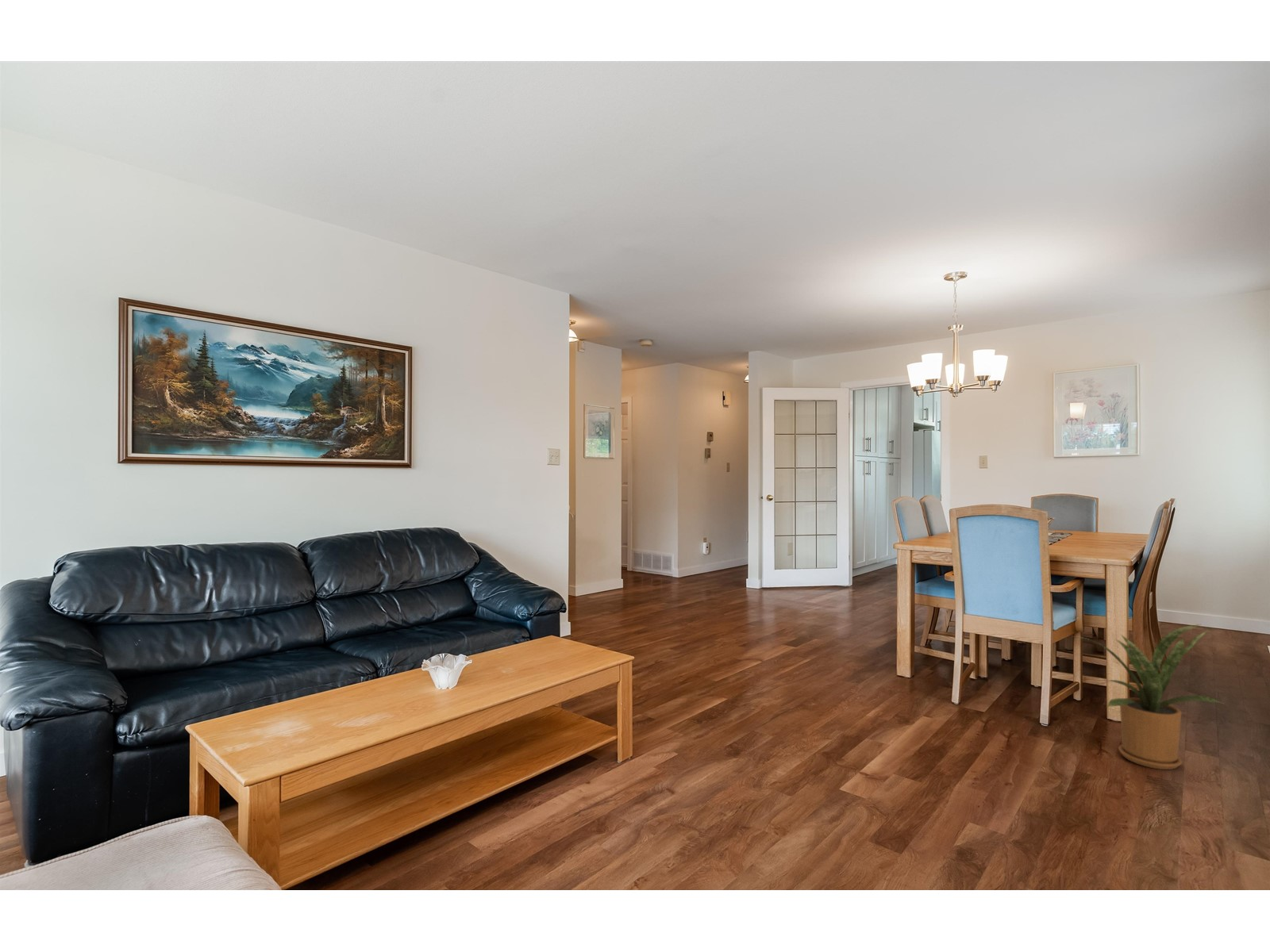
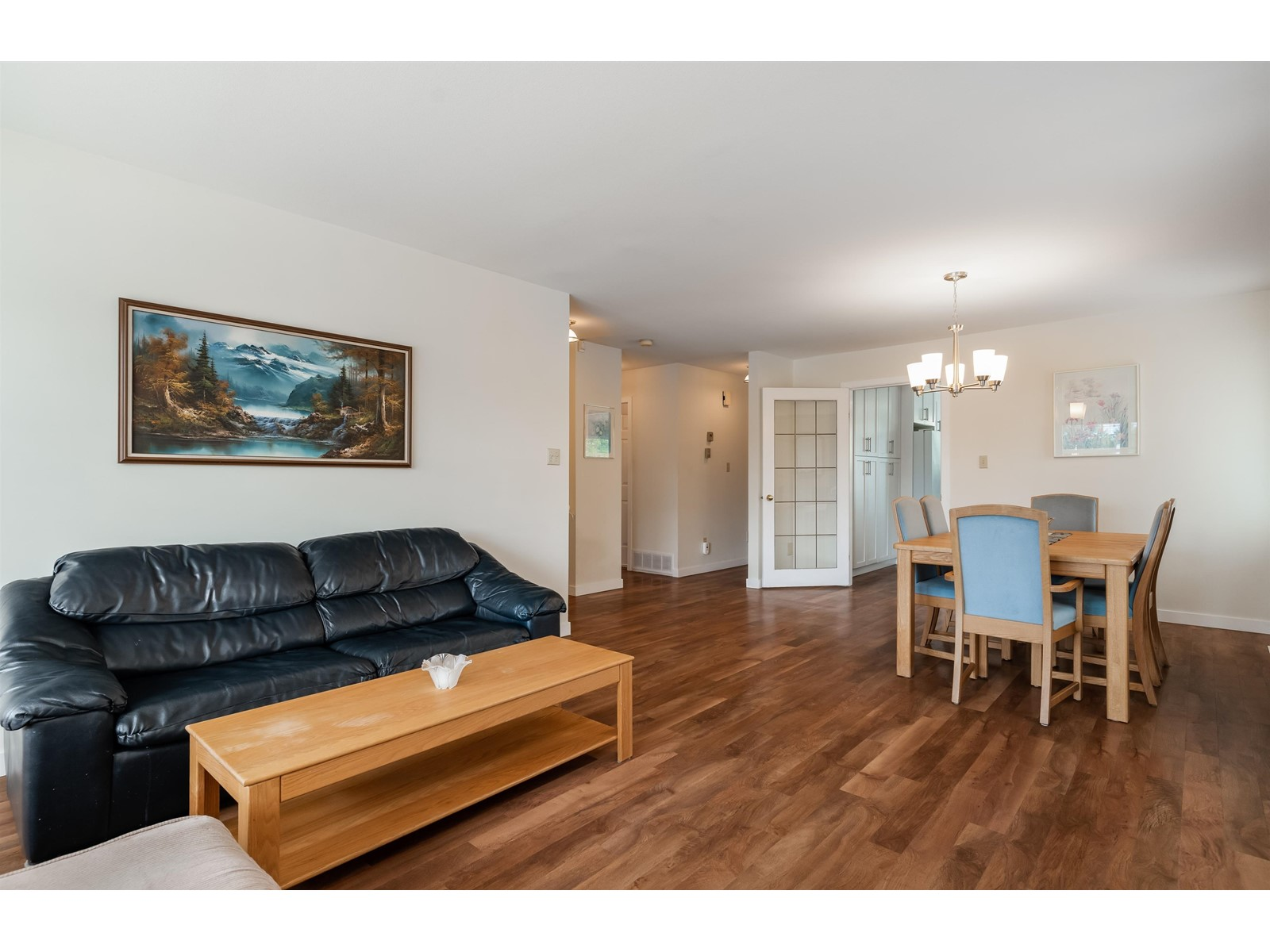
- house plant (1145, 689)
